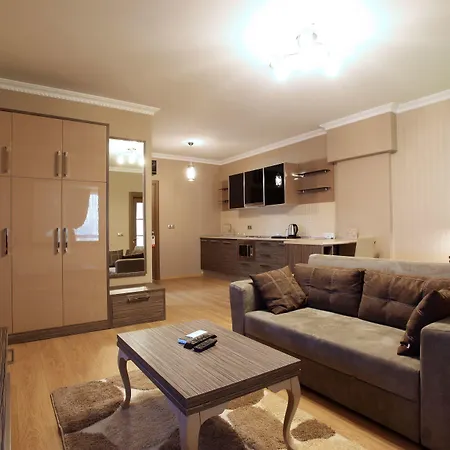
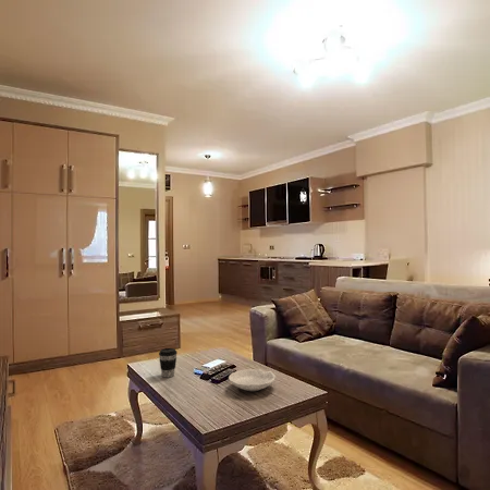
+ coffee cup (168, 363)
+ bowl (252, 381)
